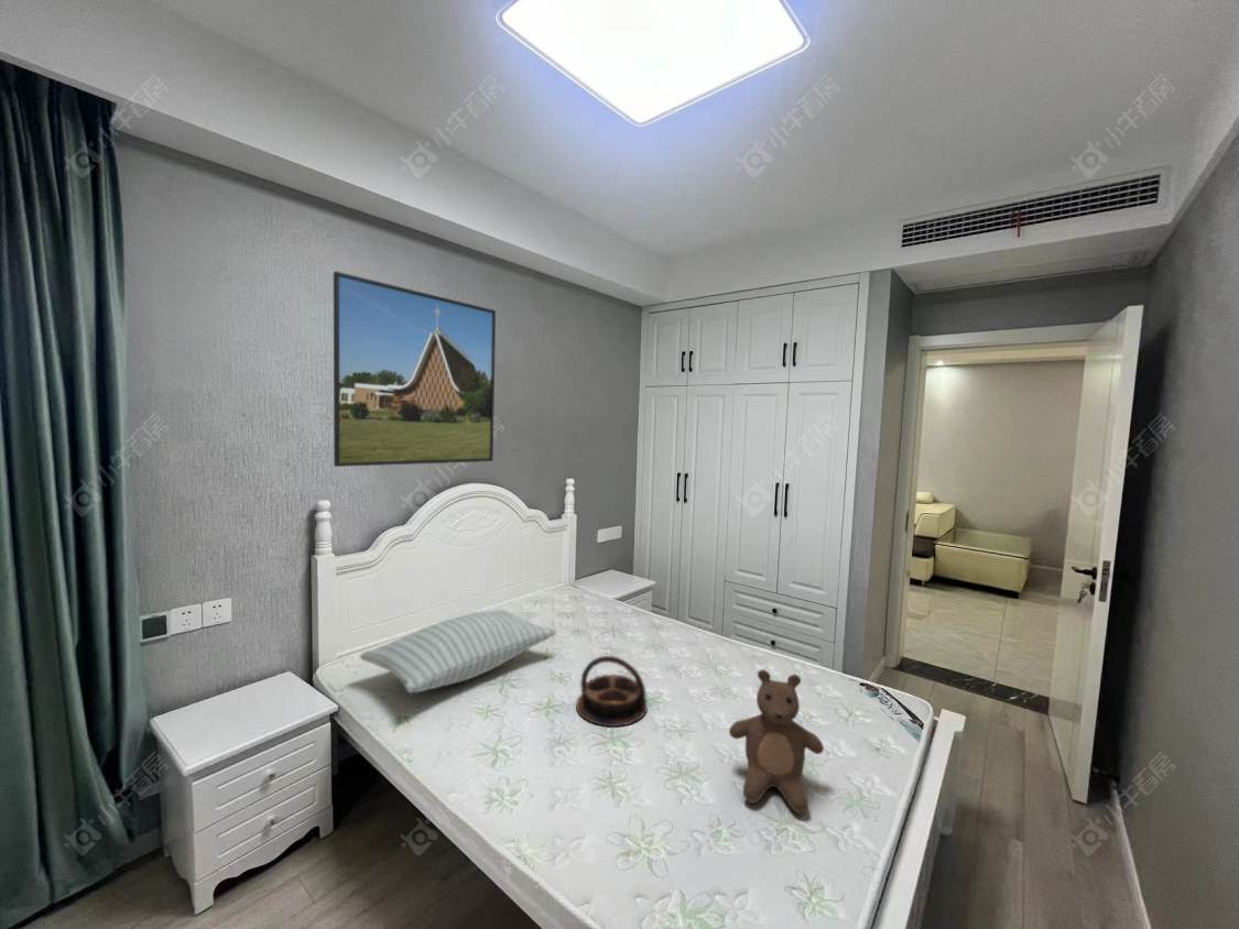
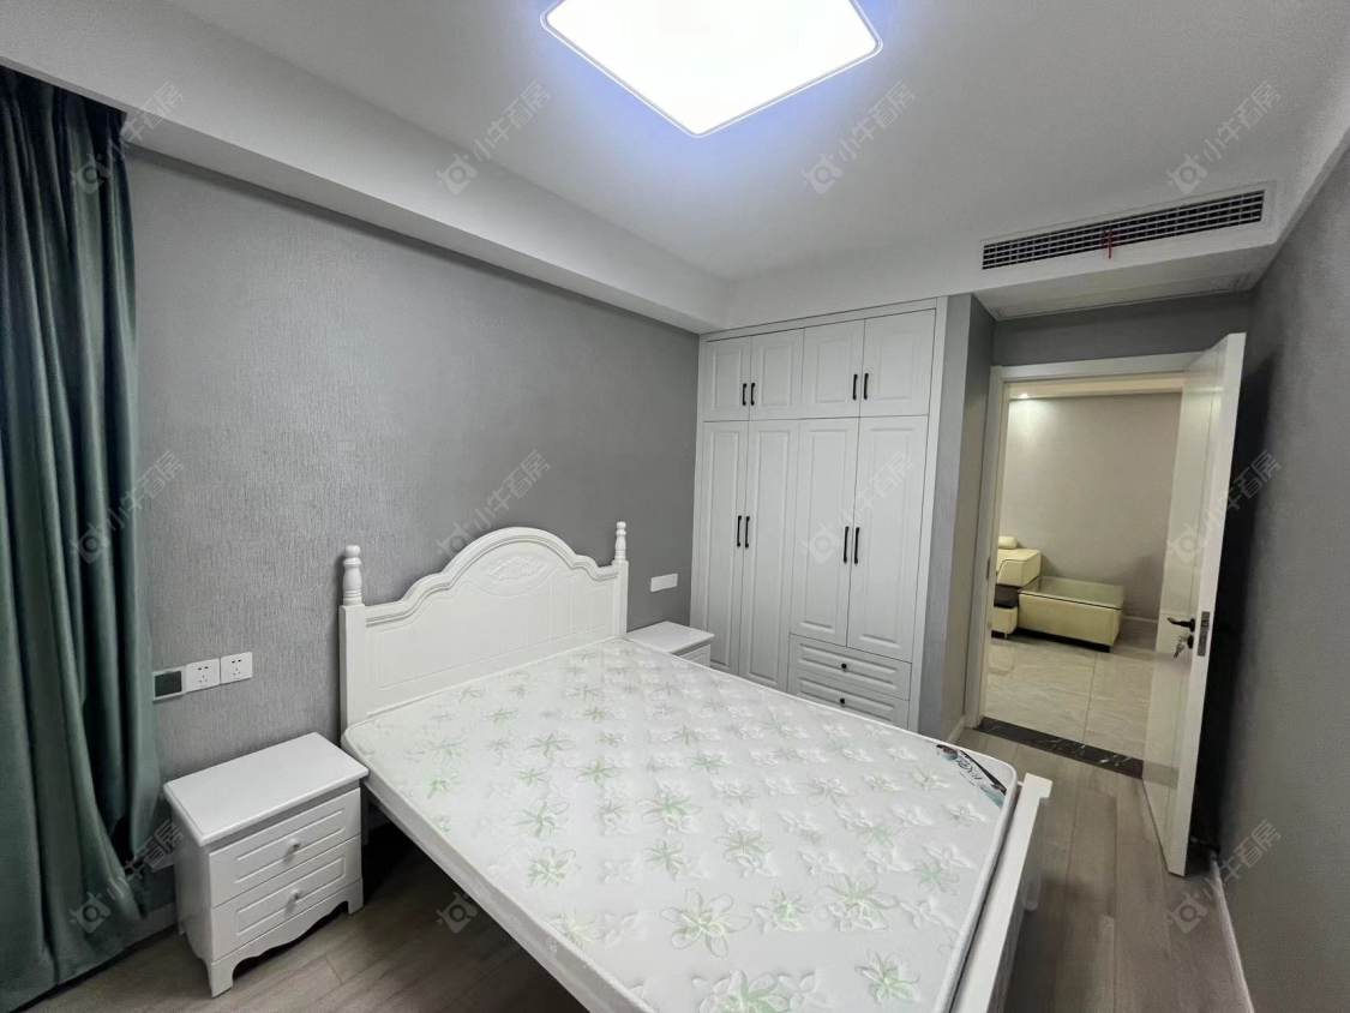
- teddy bear (776, 733)
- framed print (424, 379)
- pillow (464, 645)
- serving tray (612, 680)
